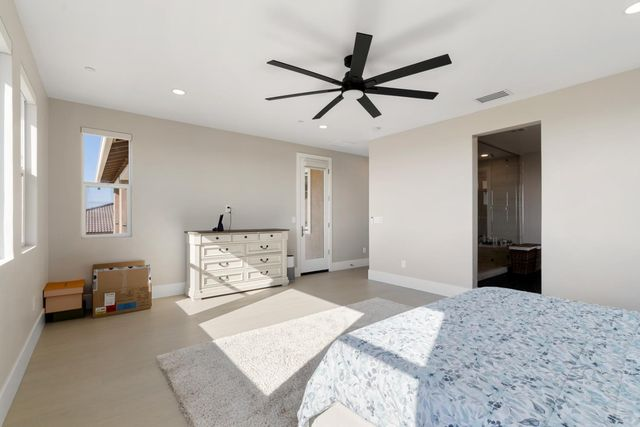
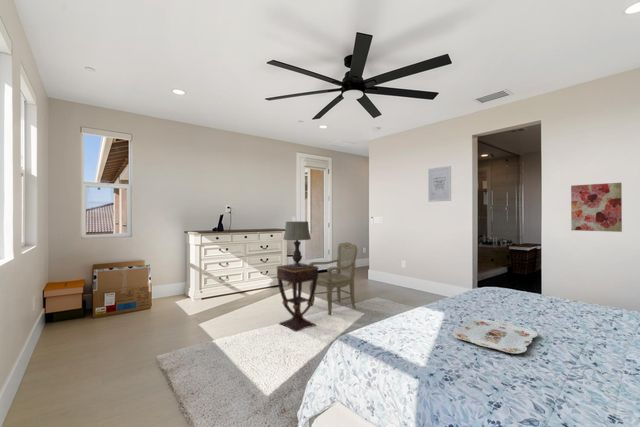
+ wall art (439, 184)
+ side table (297, 295)
+ serving tray (494, 334)
+ armchair (333, 275)
+ wall art (595, 207)
+ table lamp (297, 243)
